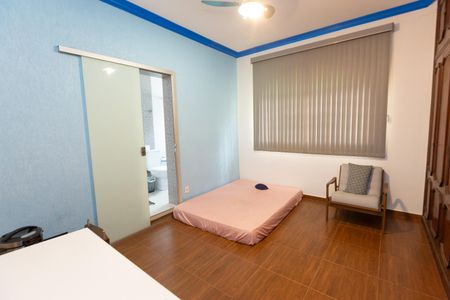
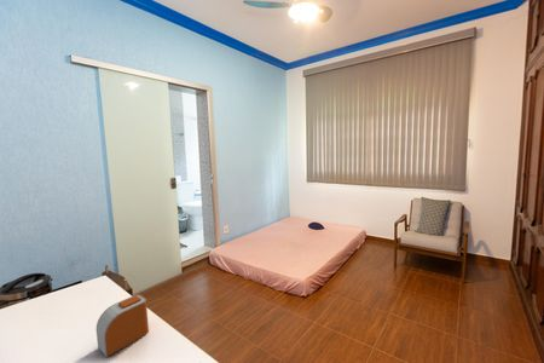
+ alarm clock (123, 321)
